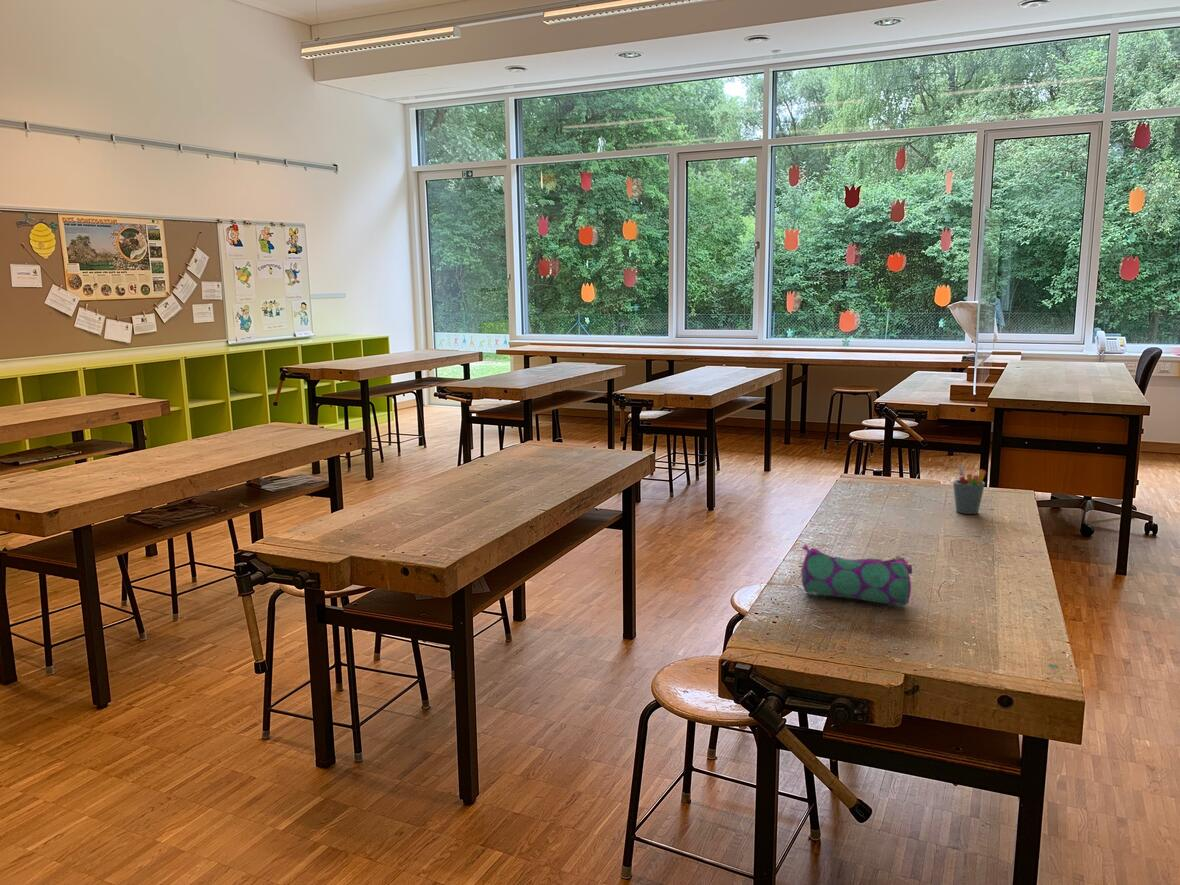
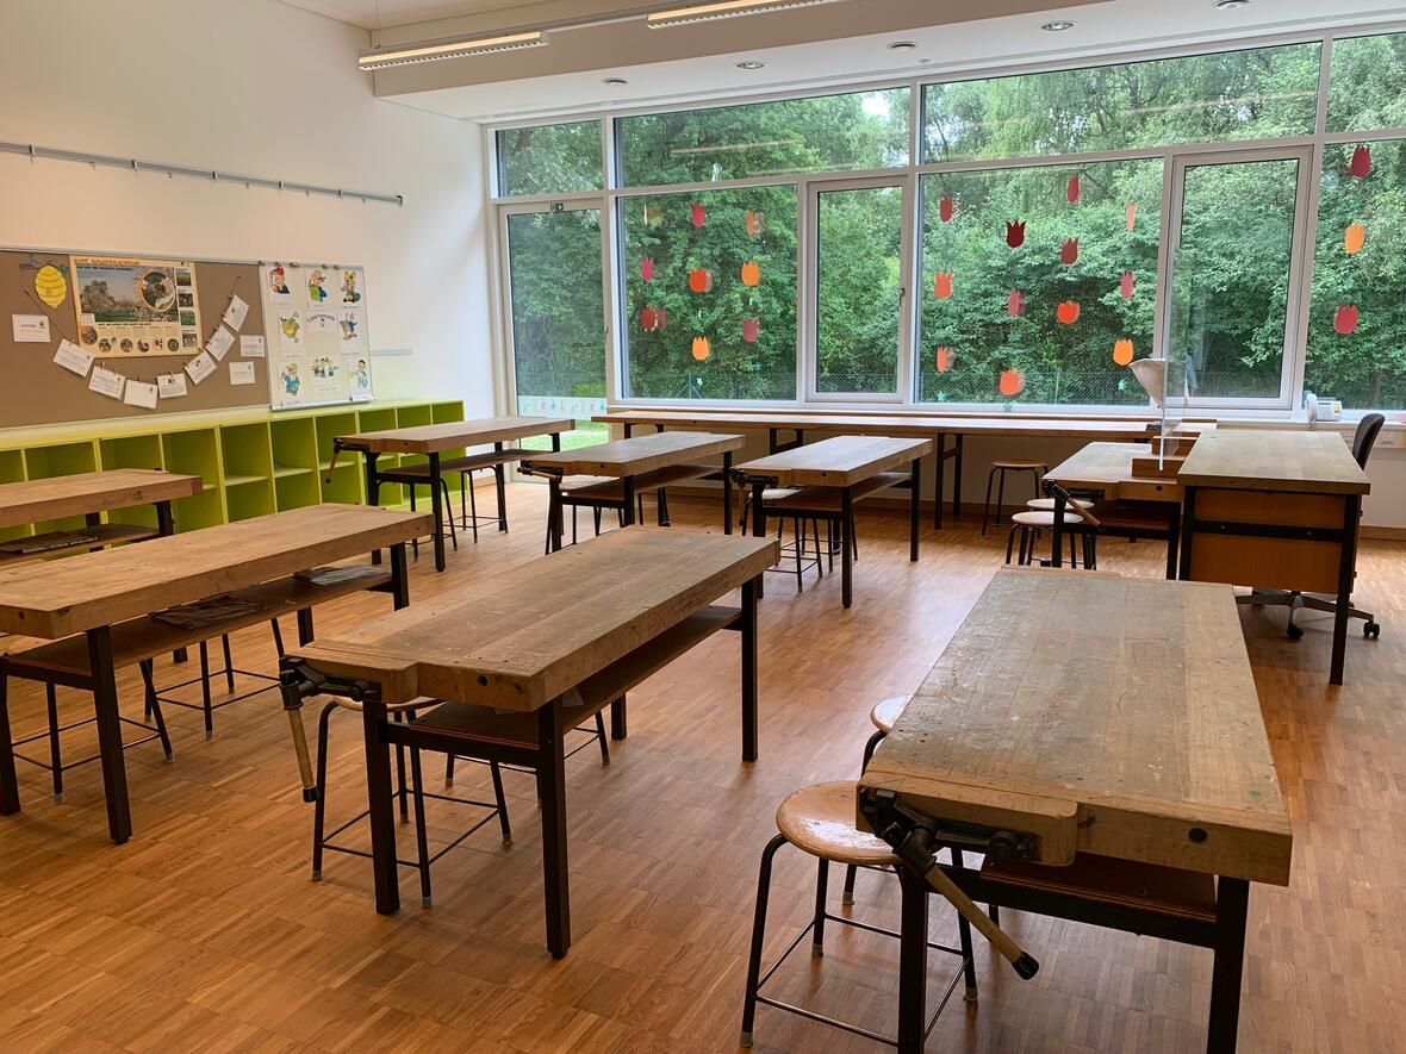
- pen holder (968, 488)
- pencil case (855, 574)
